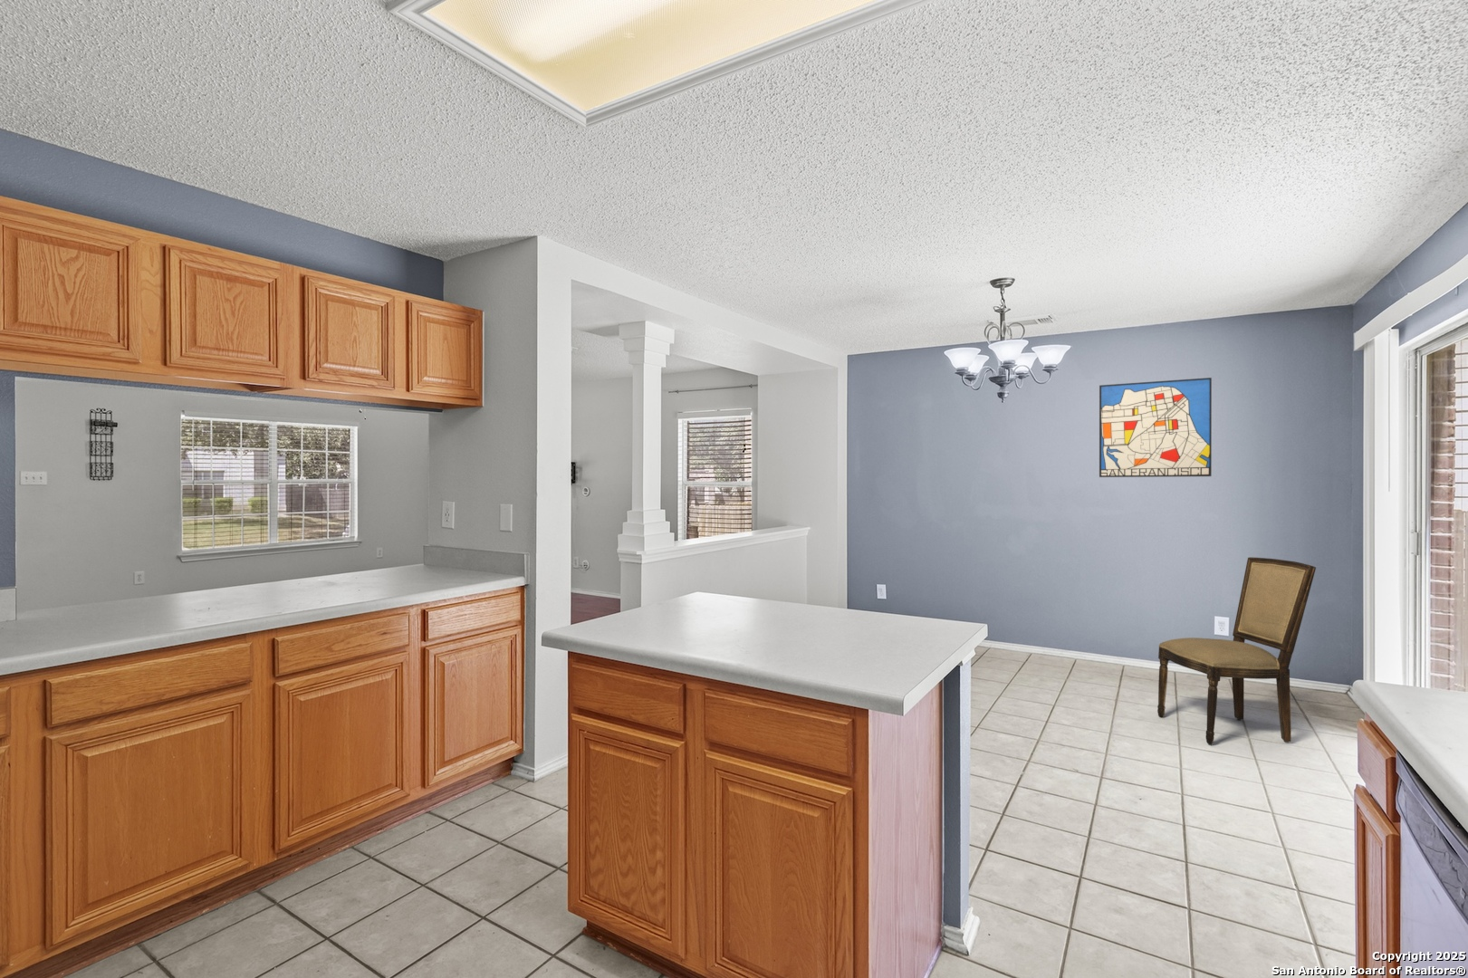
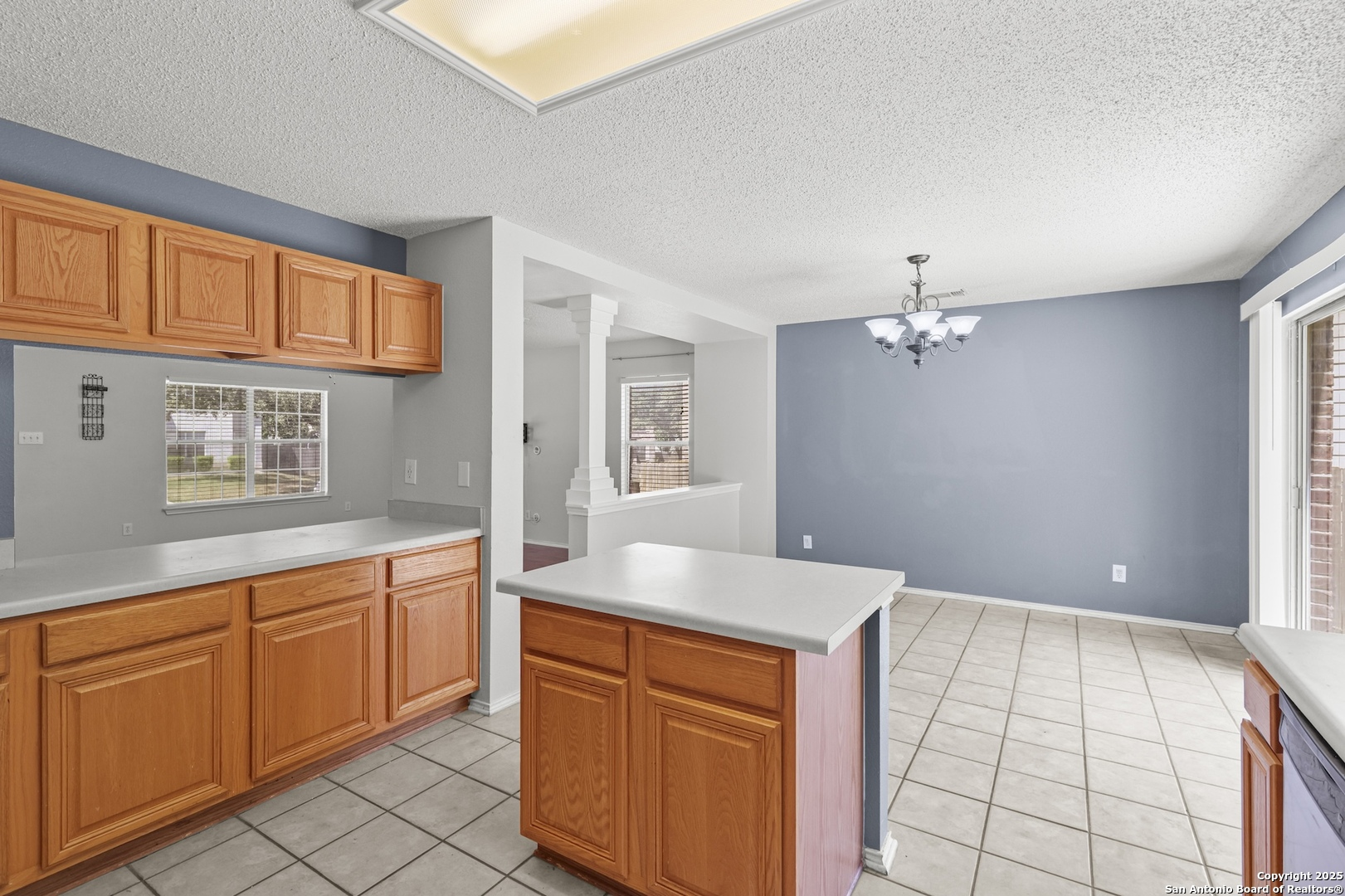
- wall art (1153, 429)
- dining chair (1231, 645)
